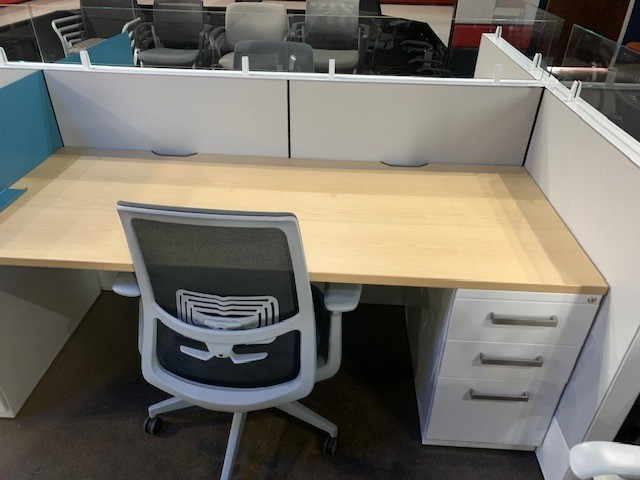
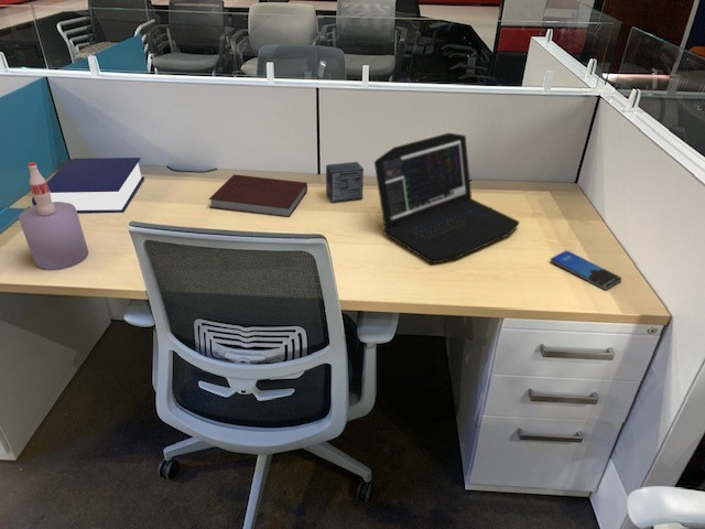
+ bottle (47, 212)
+ notebook (260, 194)
+ book (90, 184)
+ laptop (452, 193)
+ smartphone (585, 269)
+ small box (344, 181)
